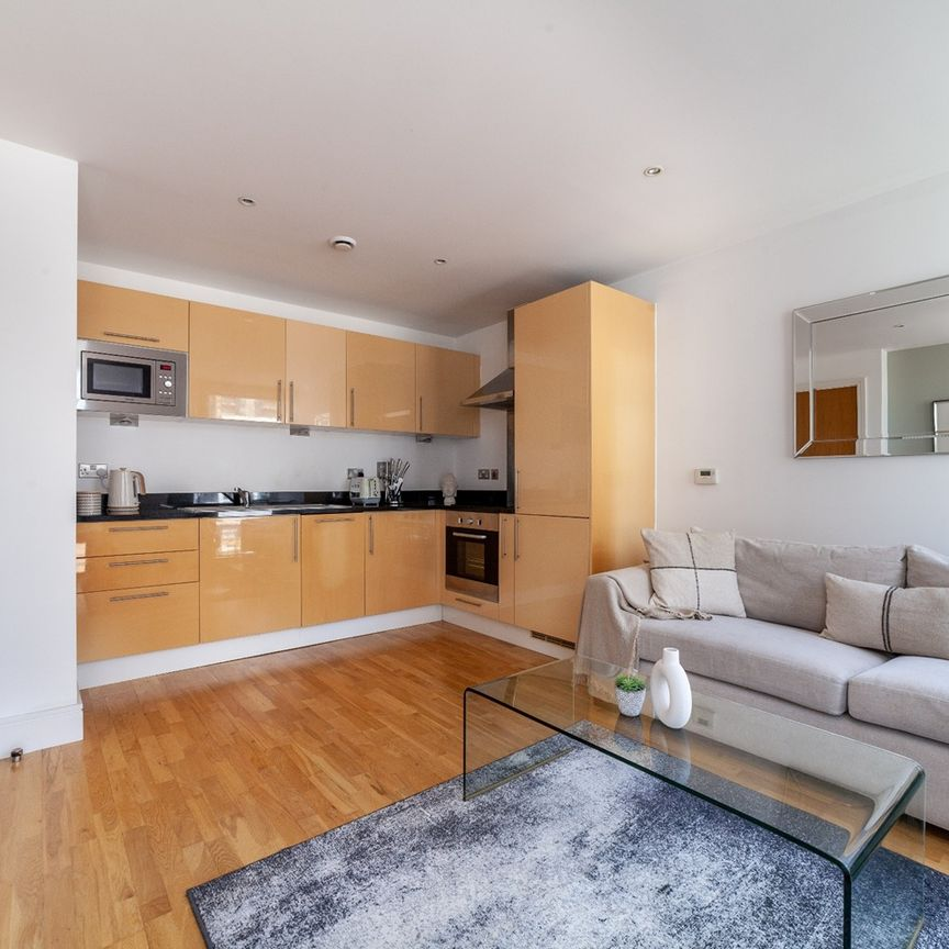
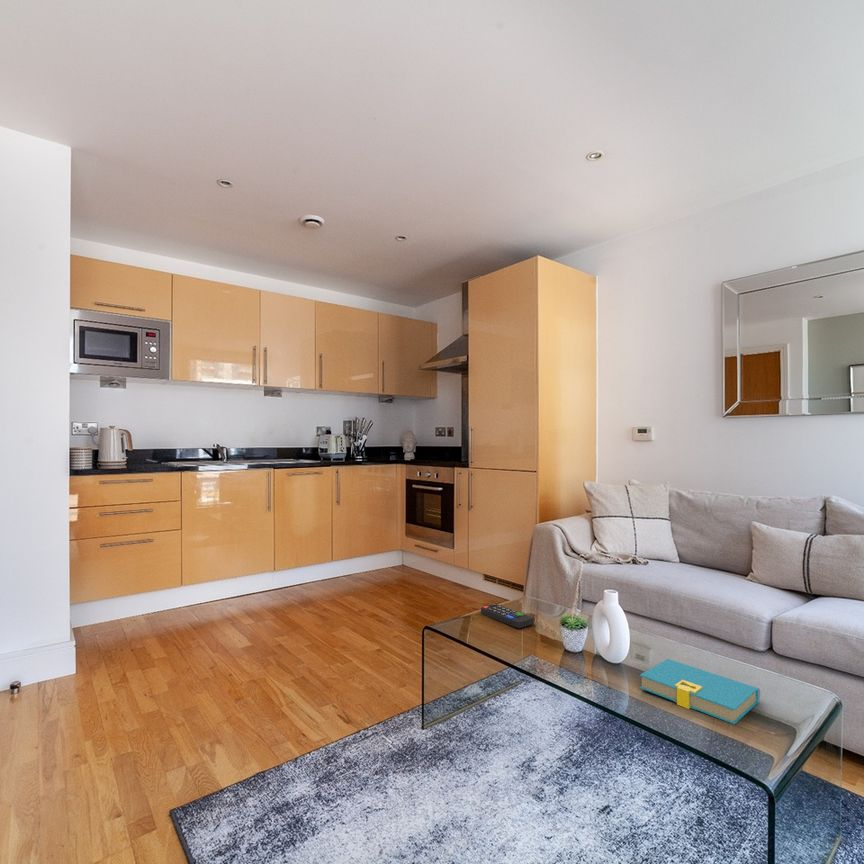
+ book (698, 687)
+ remote control (506, 615)
